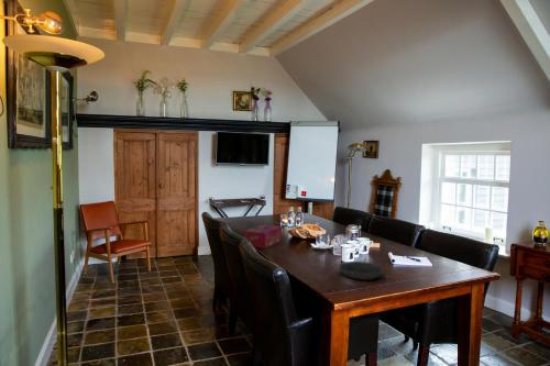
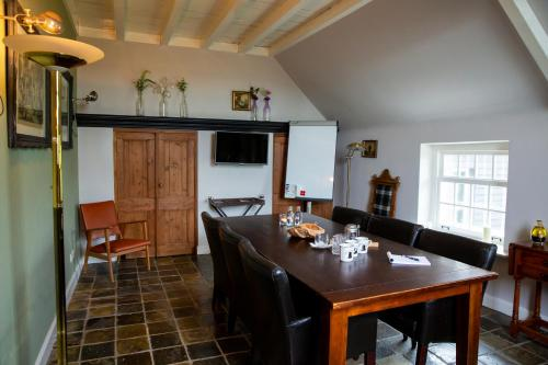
- tissue box (263, 235)
- speaker (362, 269)
